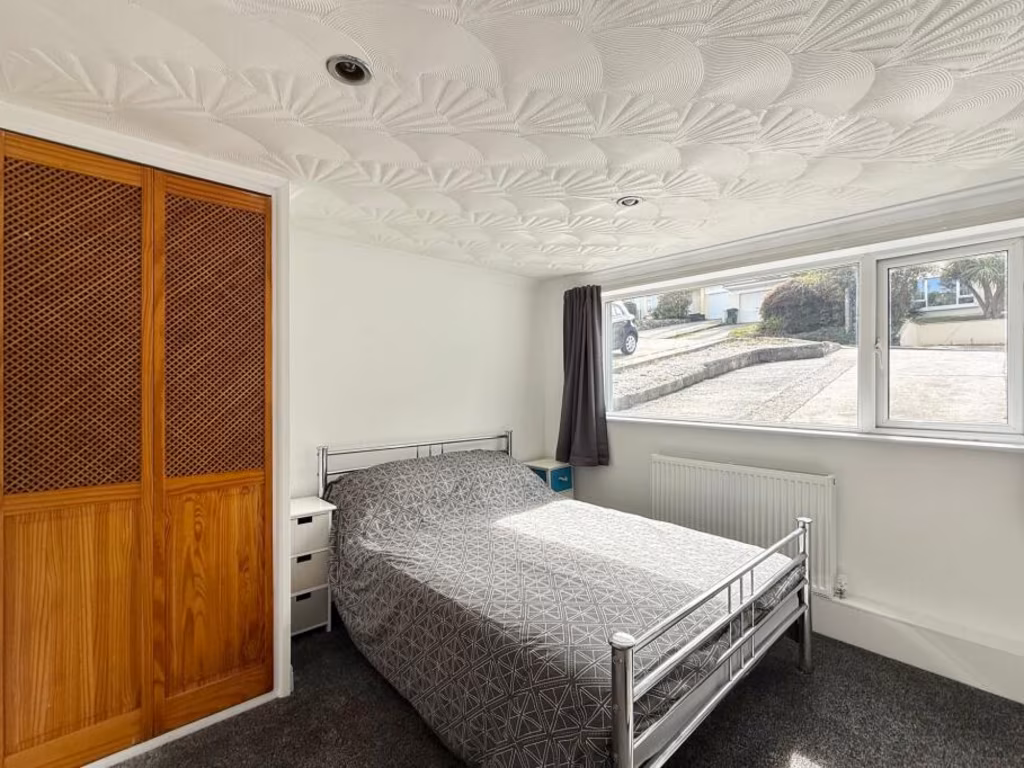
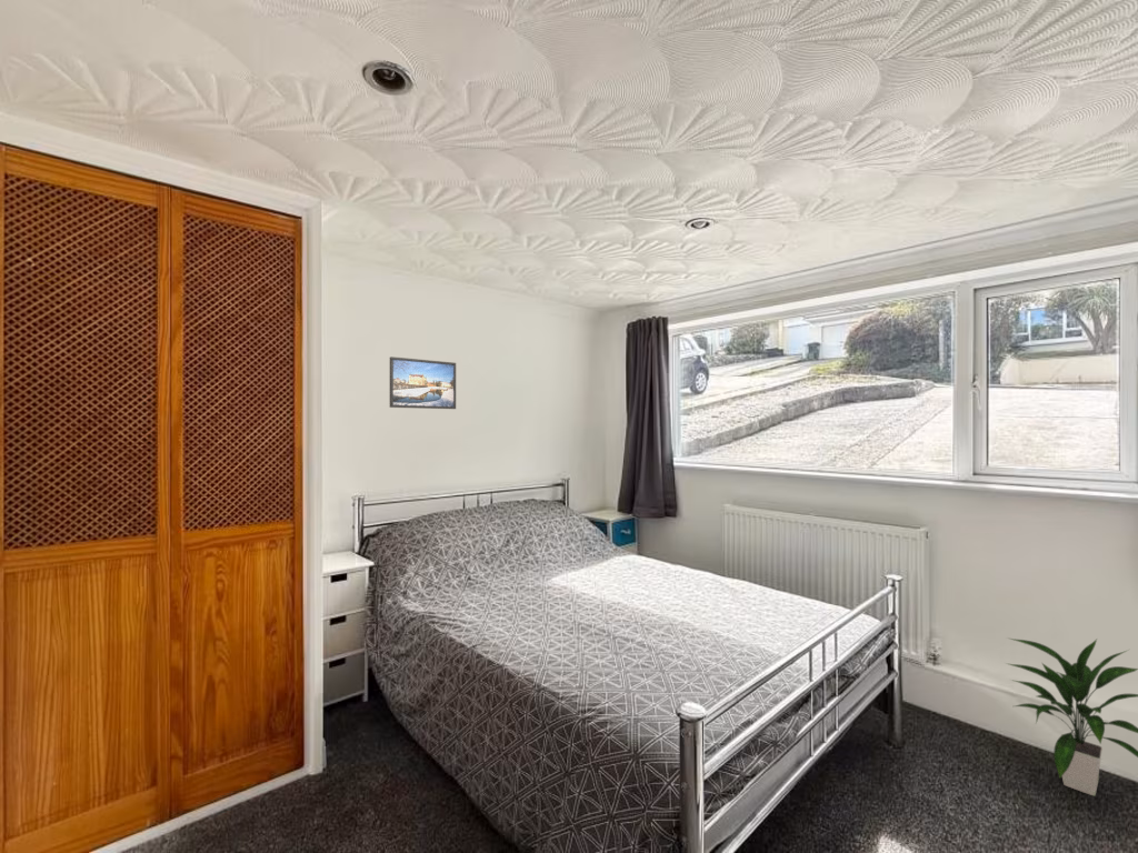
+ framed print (423, 383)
+ indoor plant (1076, 711)
